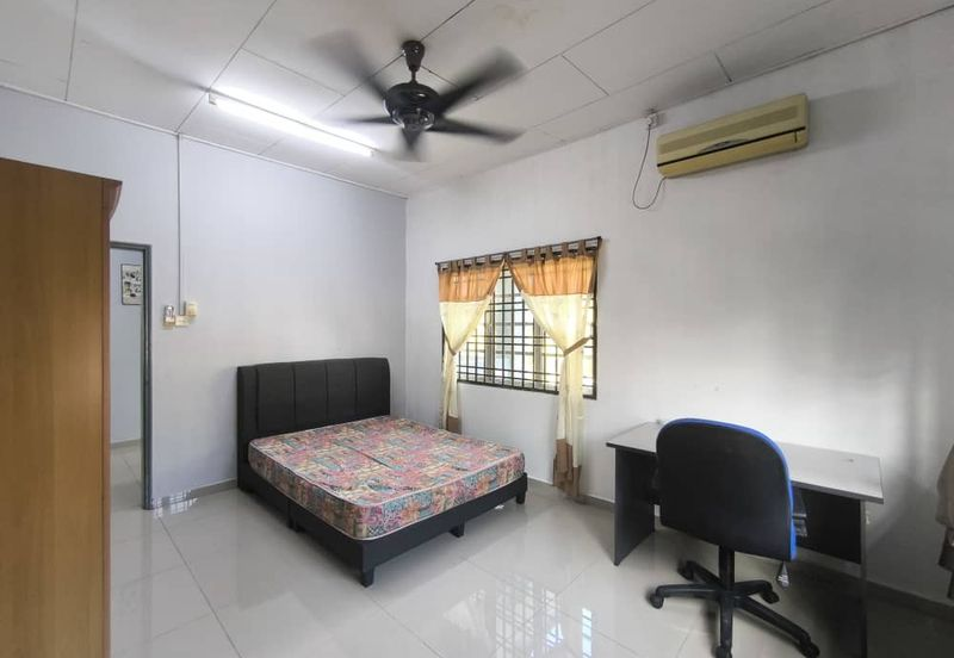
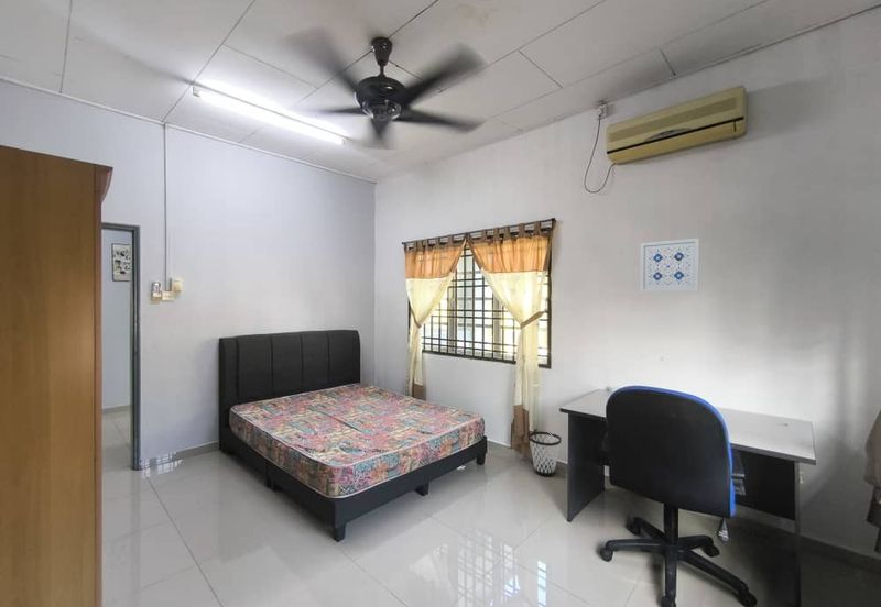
+ wastebasket (544, 454)
+ wall art (668, 266)
